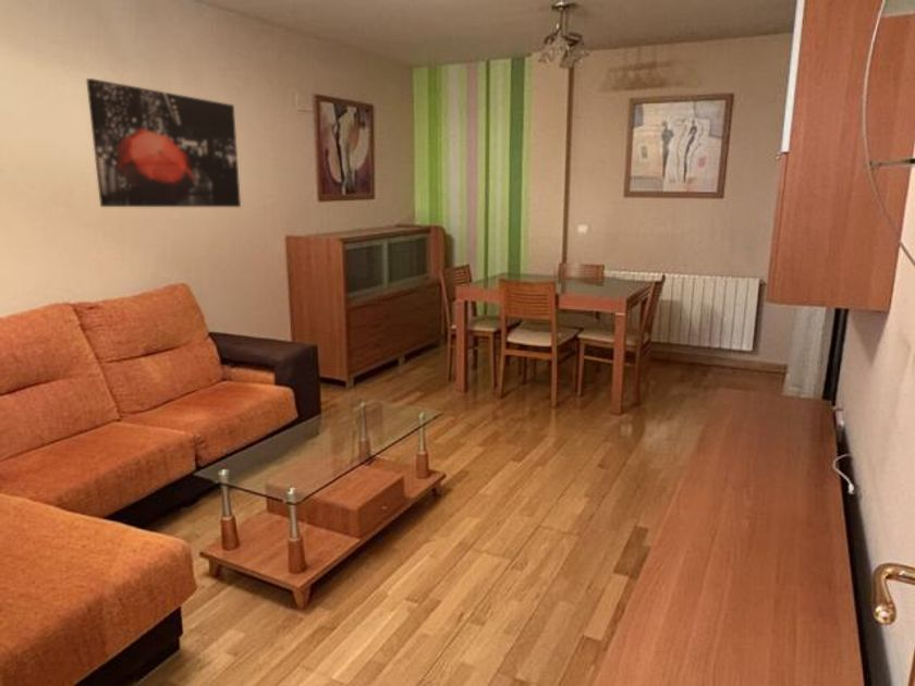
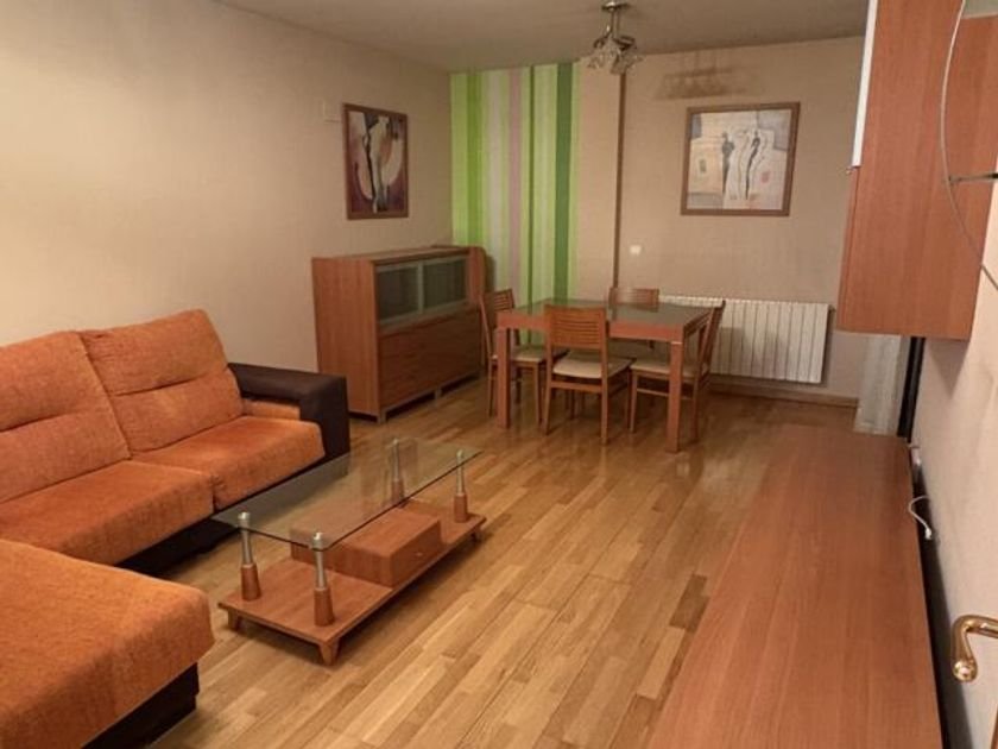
- wall art (173, 150)
